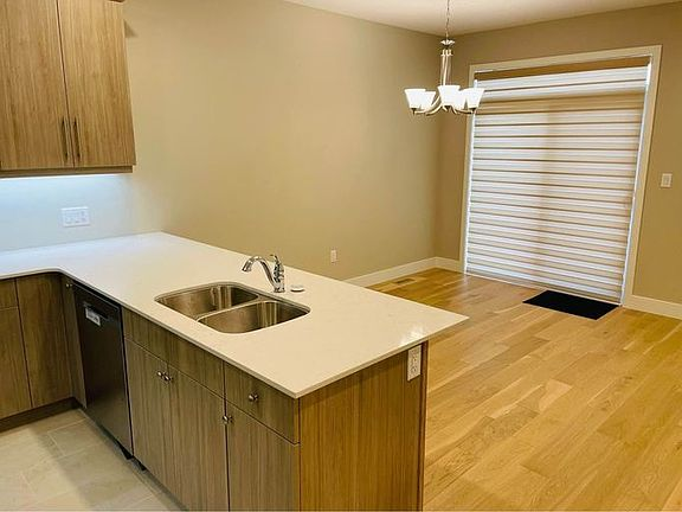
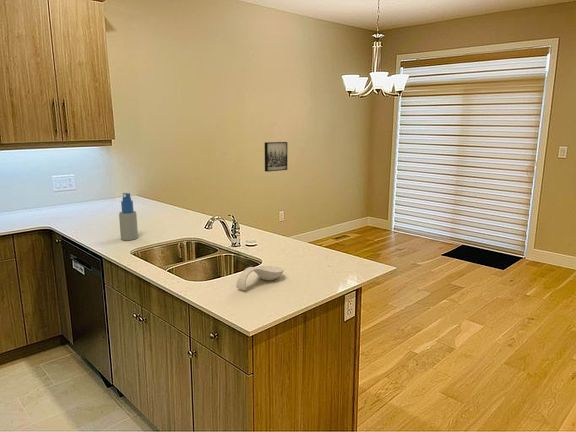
+ wall art (276, 156)
+ spray bottle (127, 215)
+ spoon rest (260, 273)
